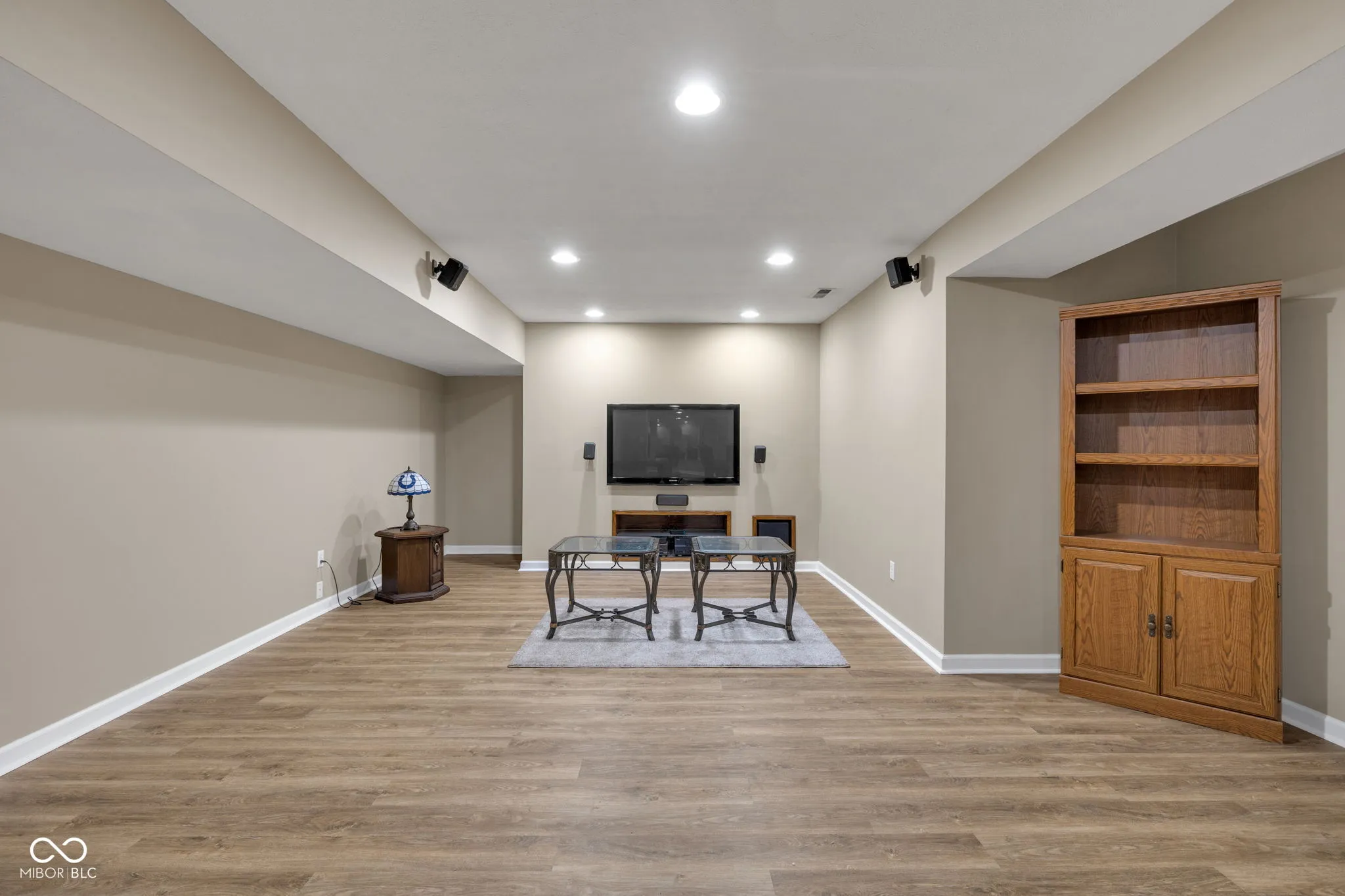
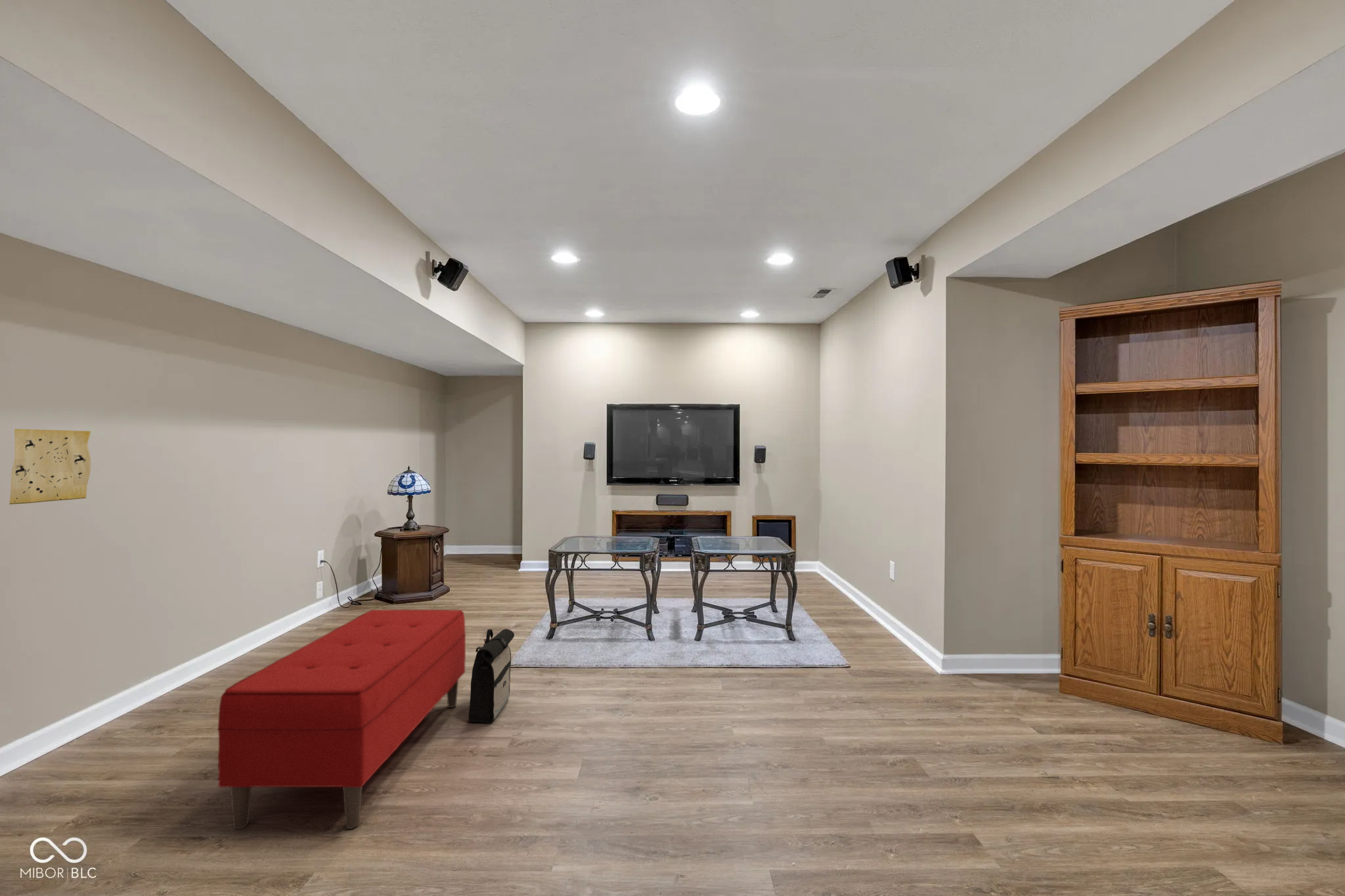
+ backpack (491, 670)
+ map (53, 465)
+ bench (366, 698)
